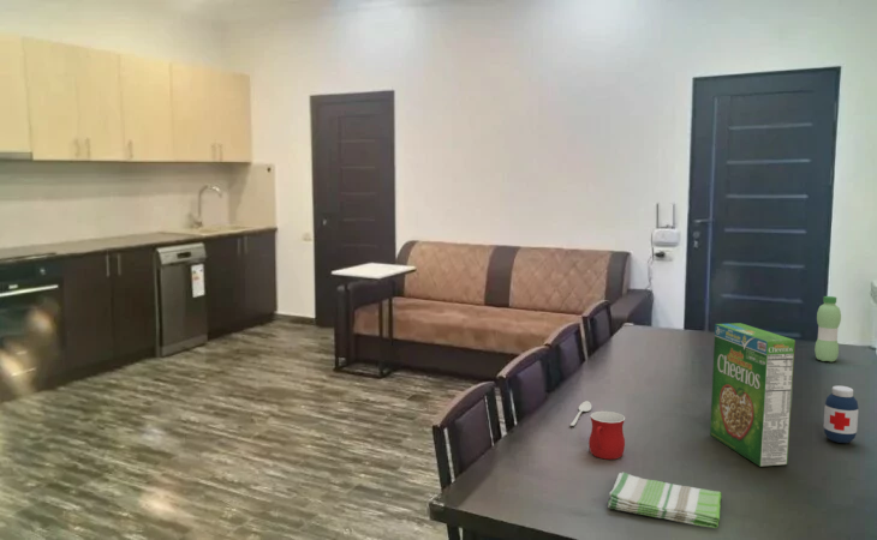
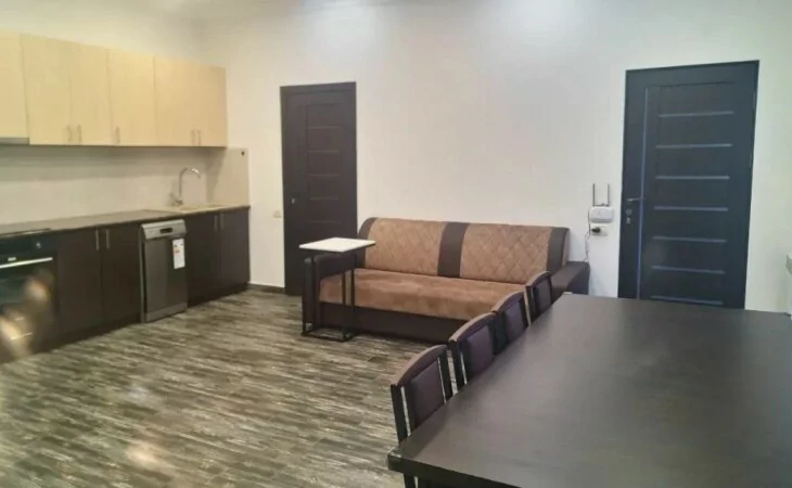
- water bottle (828, 328)
- dish towel (664, 496)
- mug (604, 436)
- cereal box (750, 390)
- medicine bottle (841, 414)
- spoon (579, 413)
